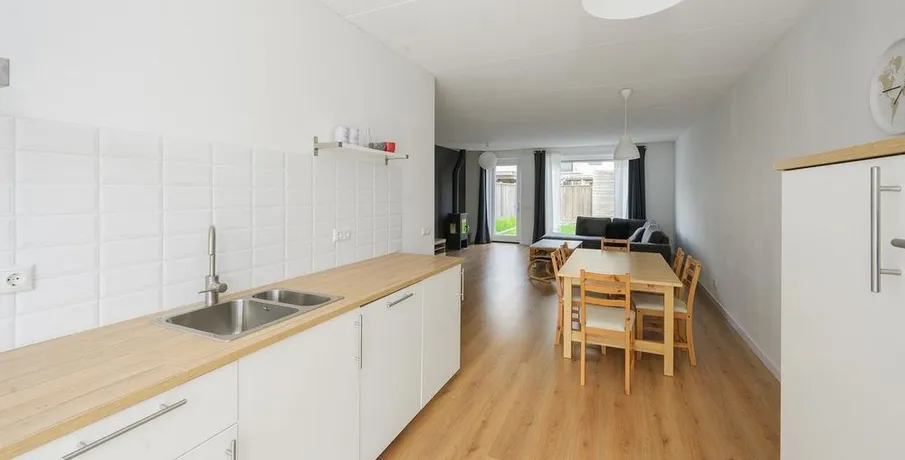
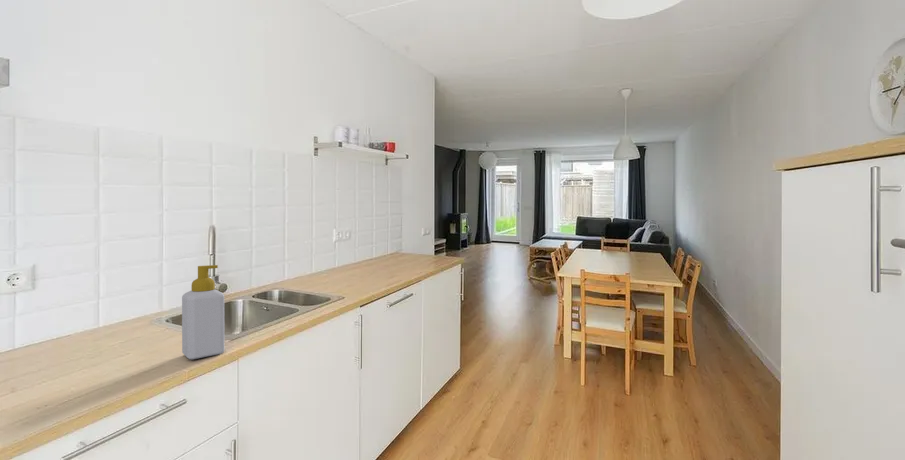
+ soap bottle (203, 309)
